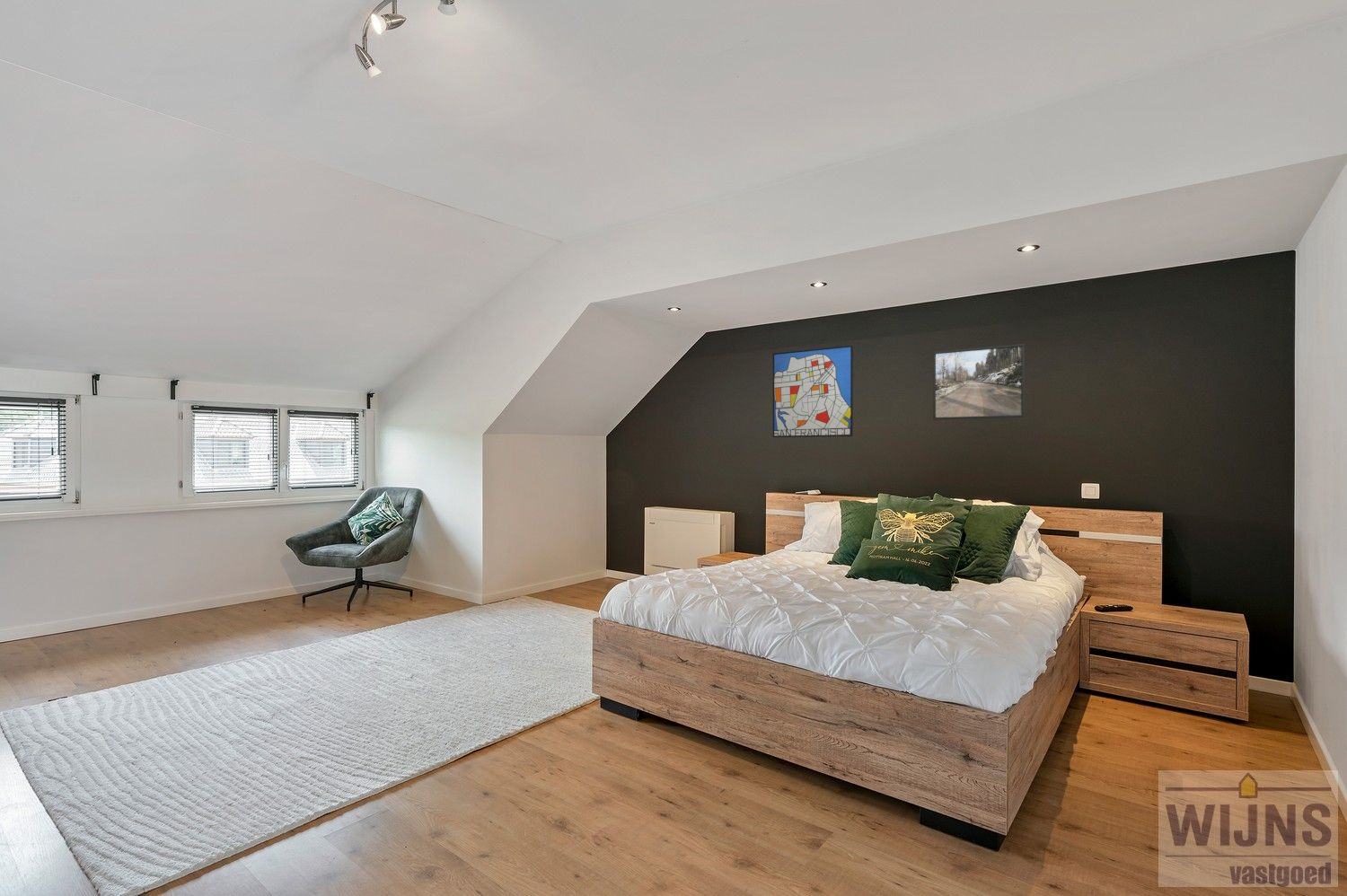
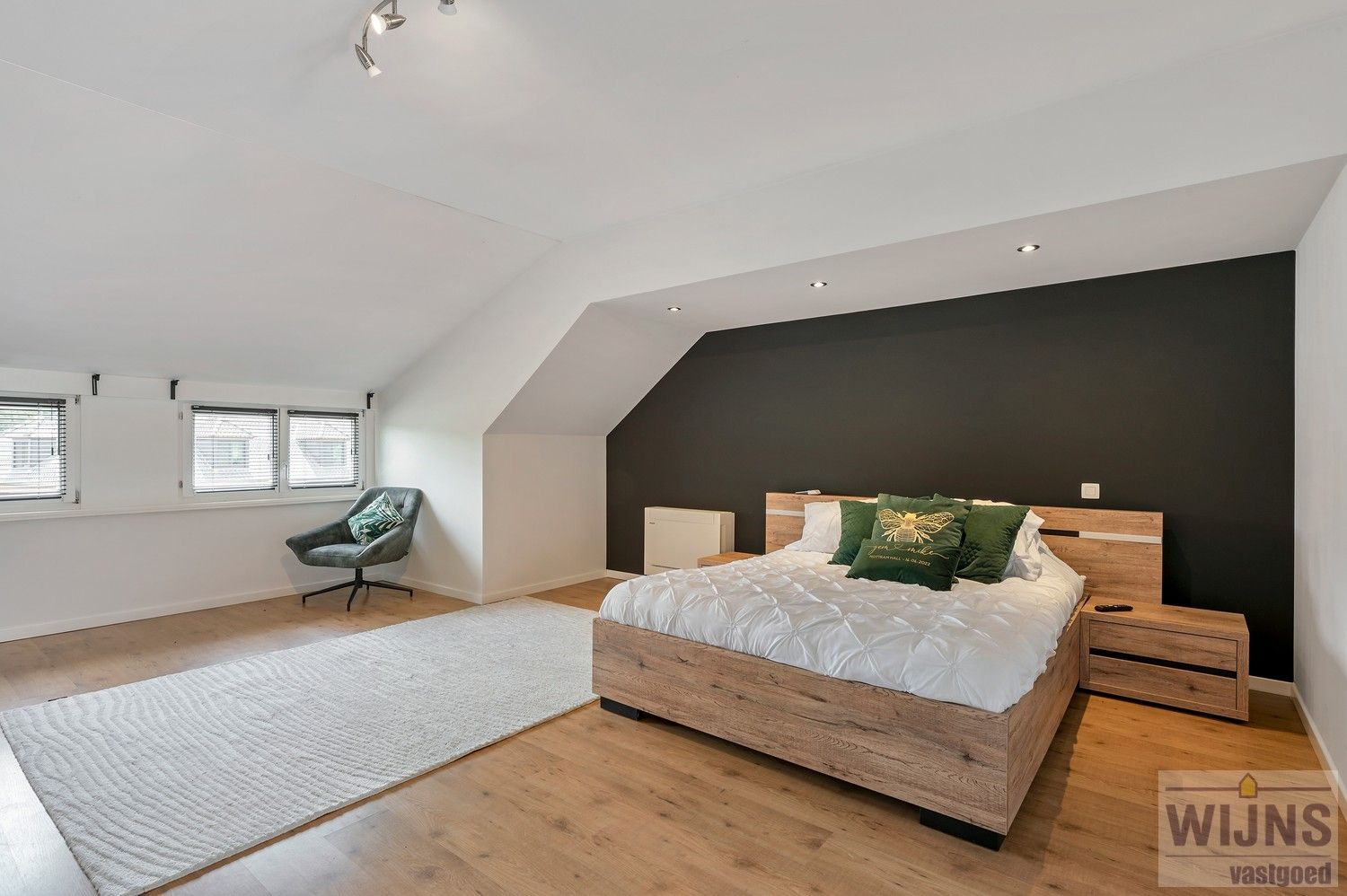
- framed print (977, 383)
- wall art (811, 393)
